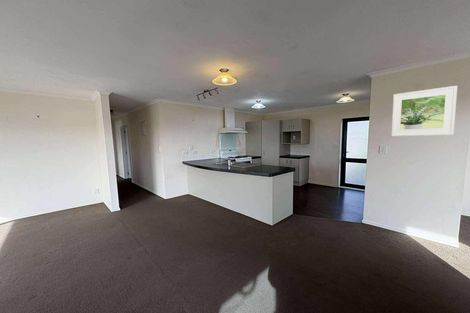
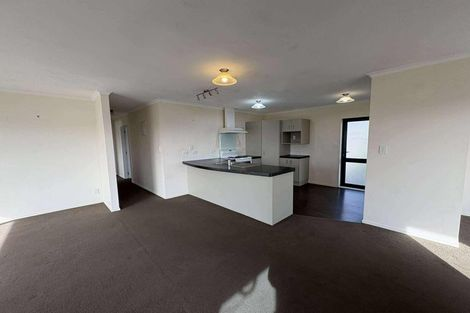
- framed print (421, 113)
